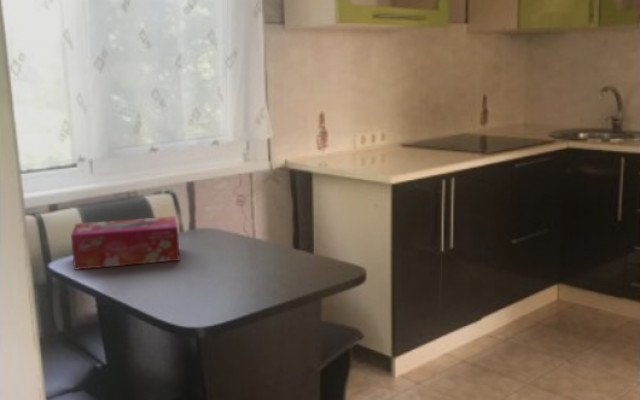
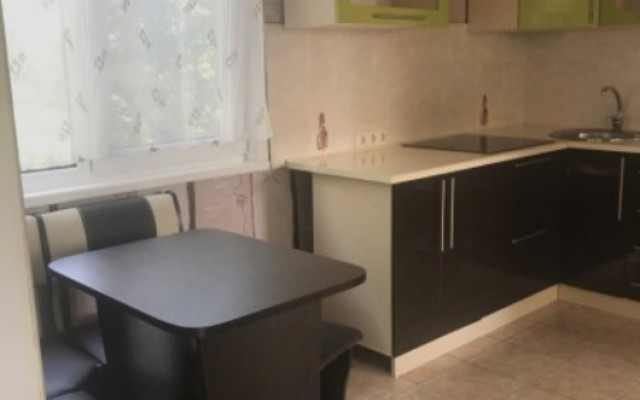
- tissue box (127, 241)
